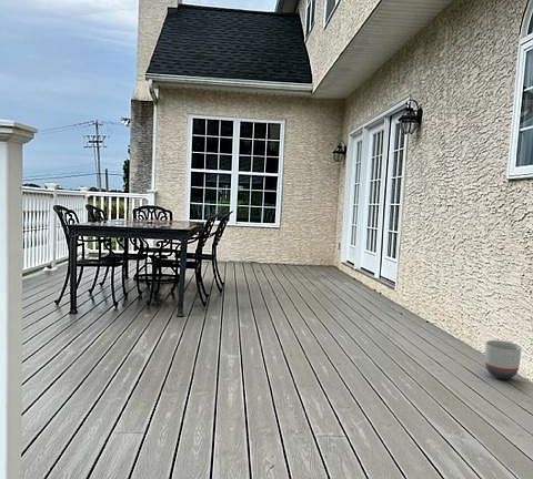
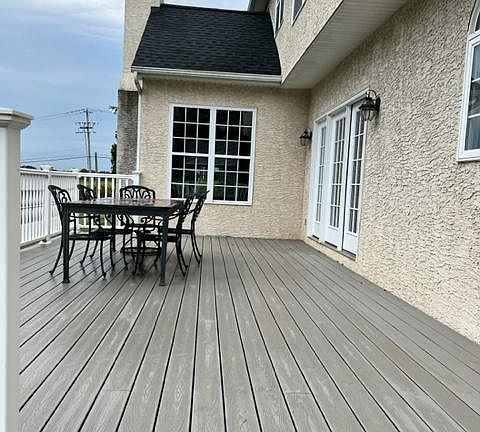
- planter (502, 360)
